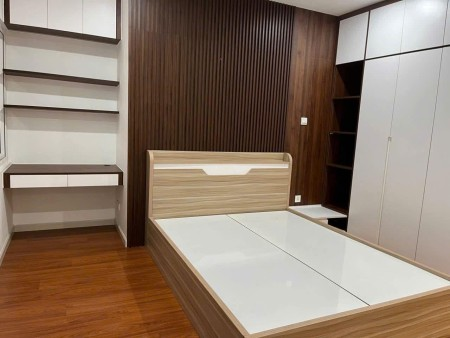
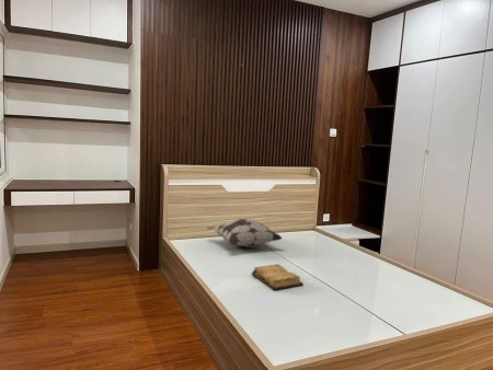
+ decorative pillow (243, 232)
+ diary (275, 276)
